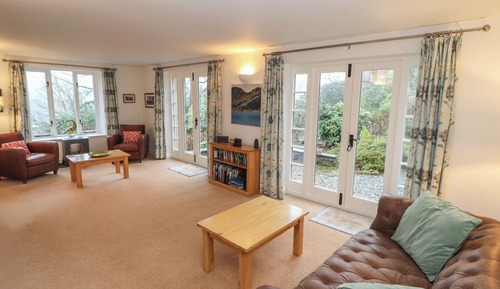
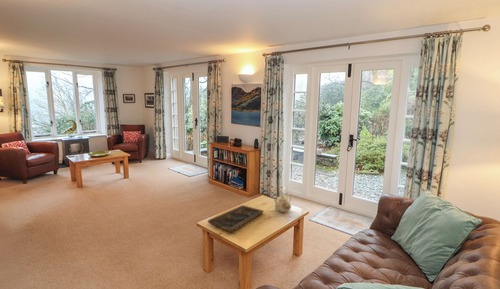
+ teapot (282, 202)
+ decorative tray (237, 216)
